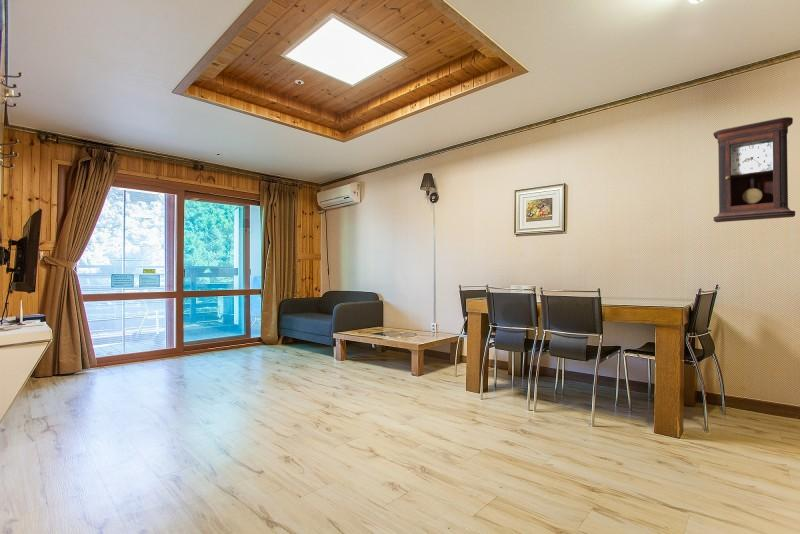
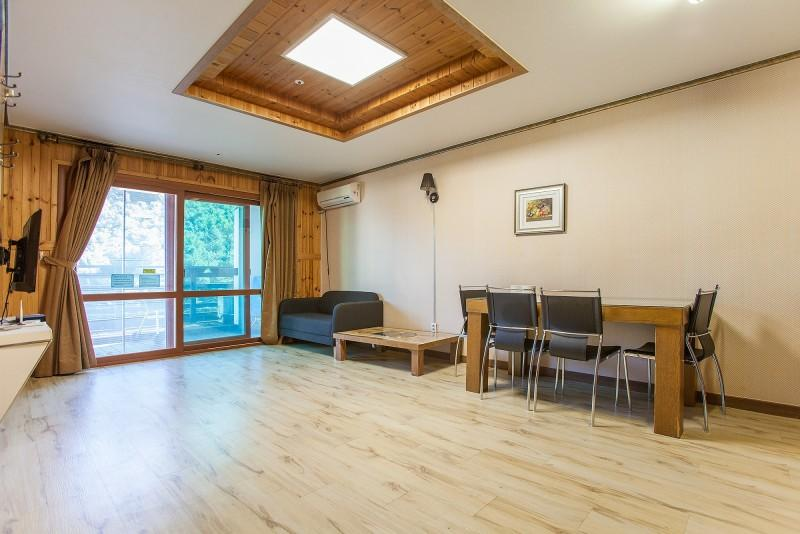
- pendulum clock (751, 172)
